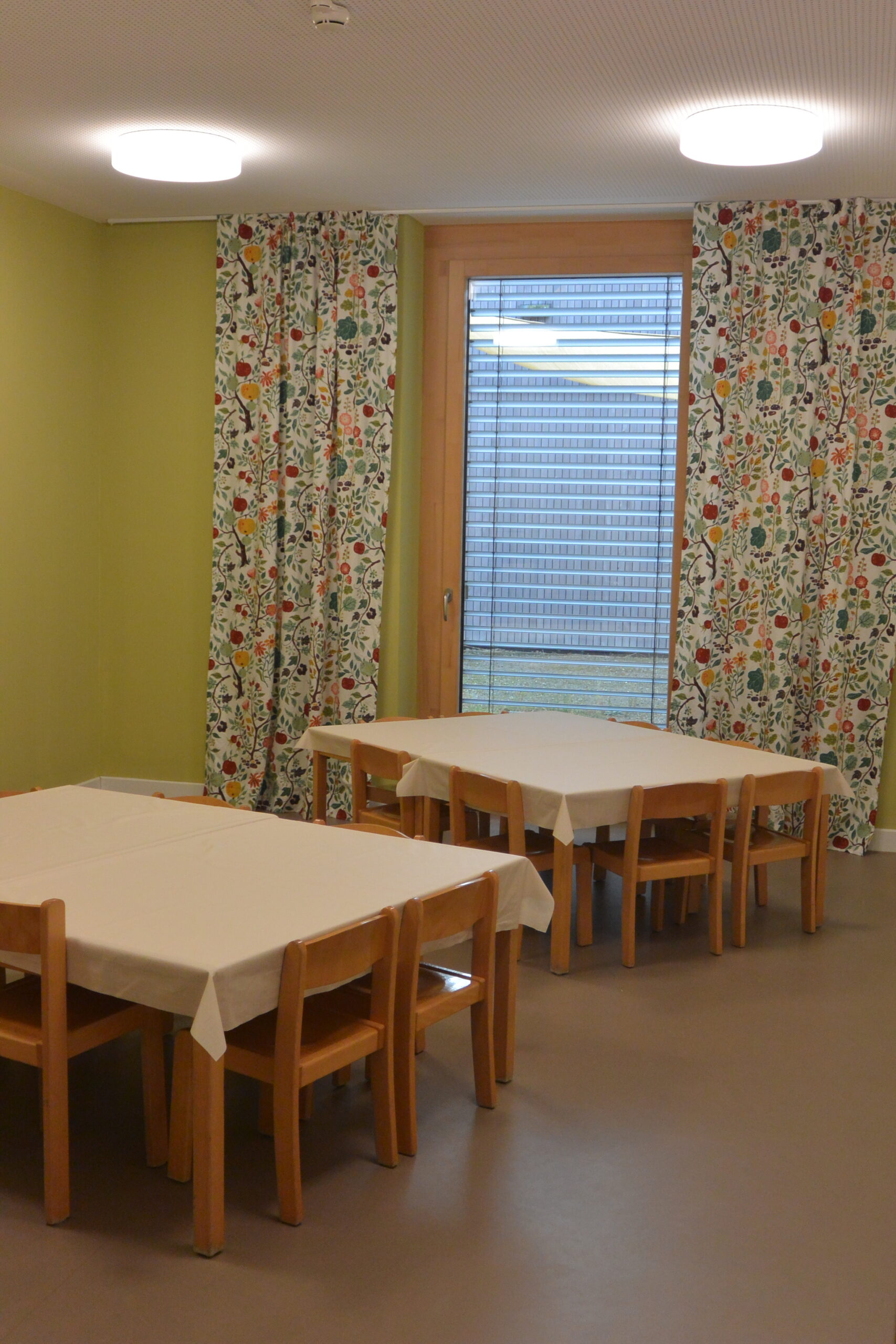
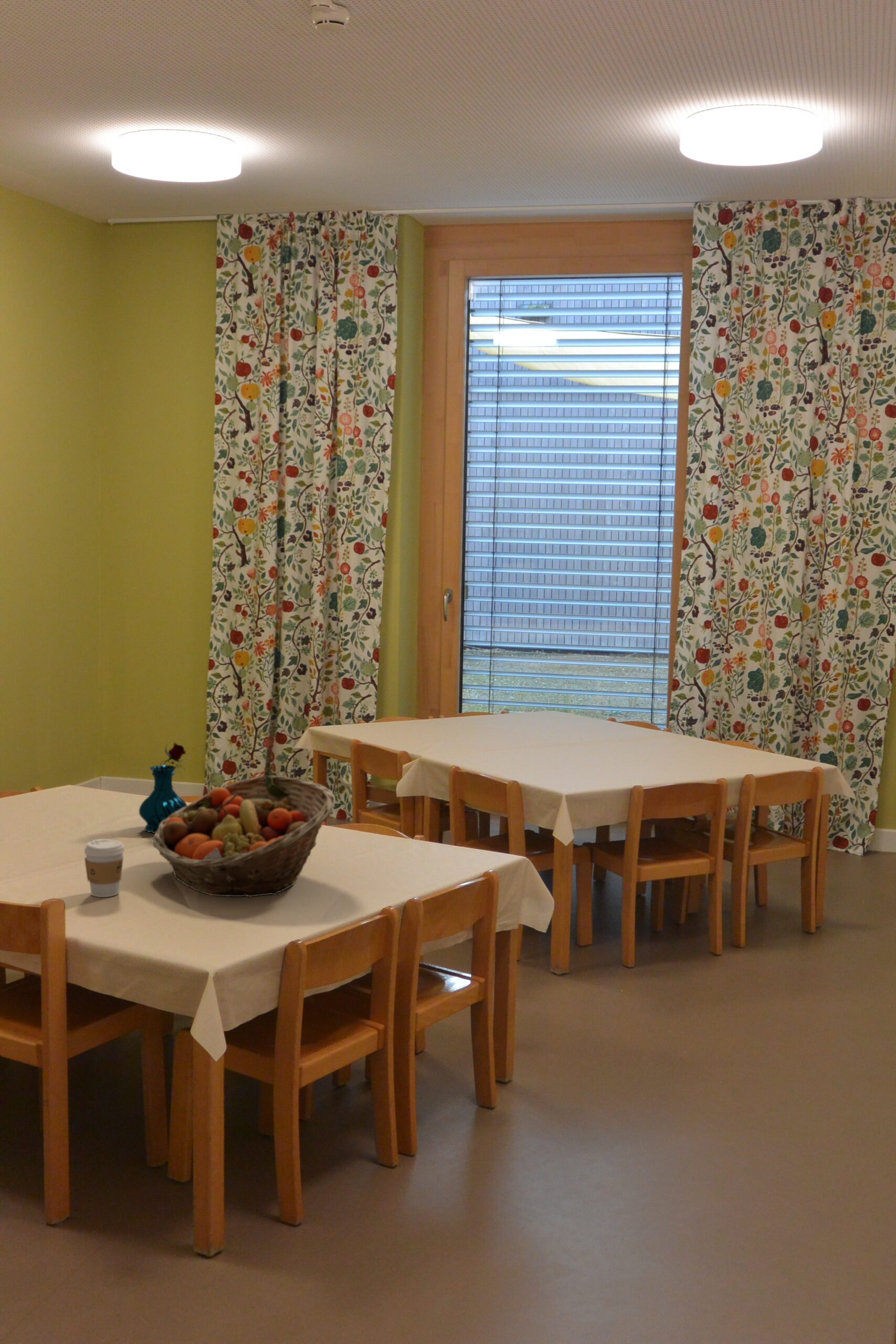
+ coffee cup (104, 867)
+ fruit basket (245, 833)
+ vase (165, 784)
